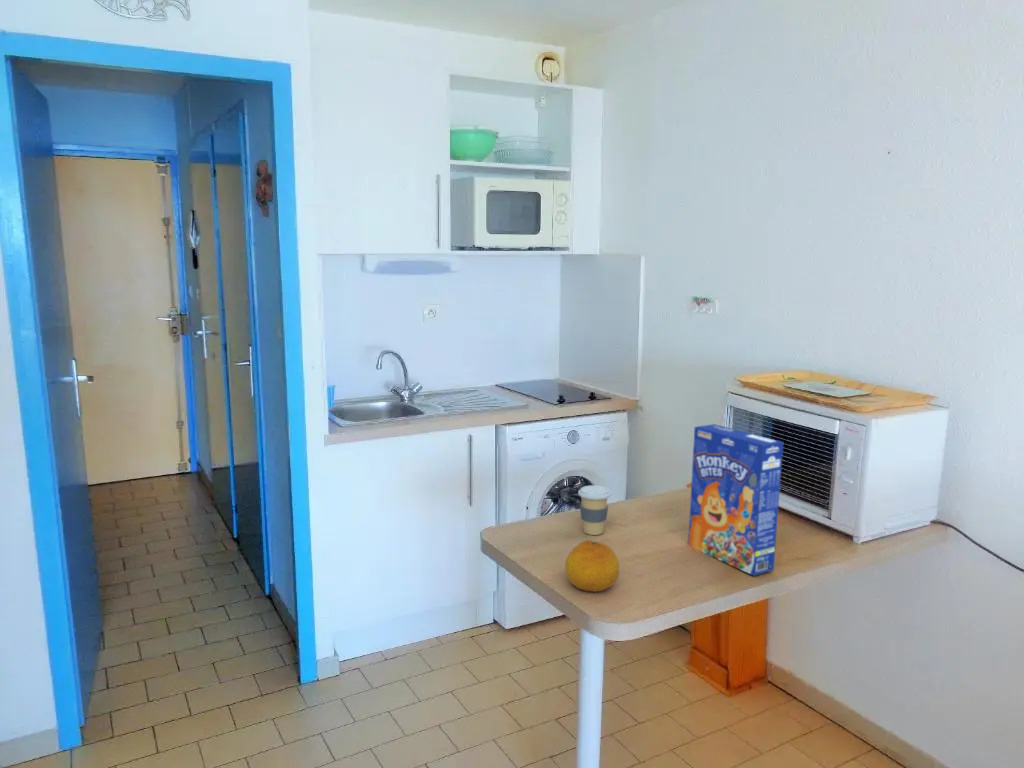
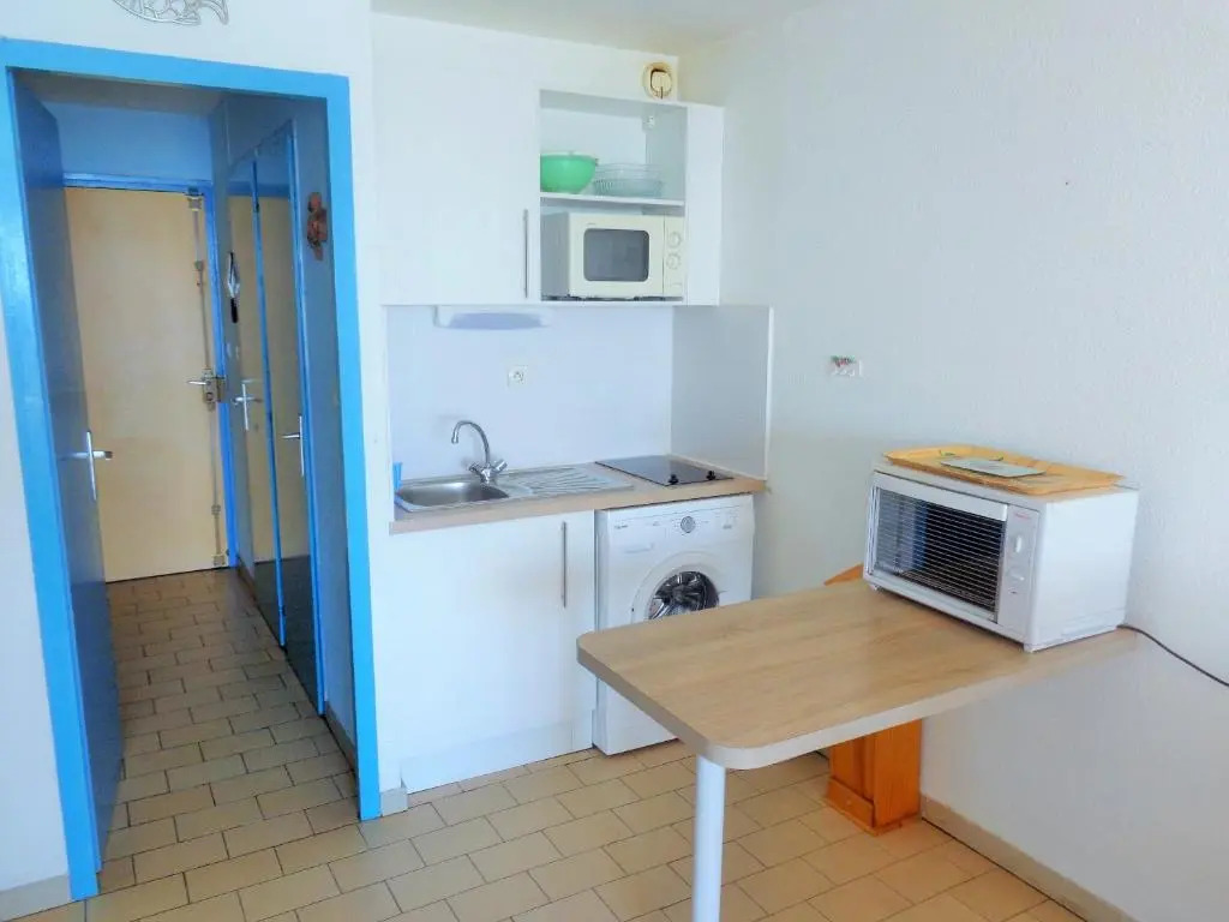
- fruit (592, 563)
- cereal box (733, 496)
- coffee cup (594, 510)
